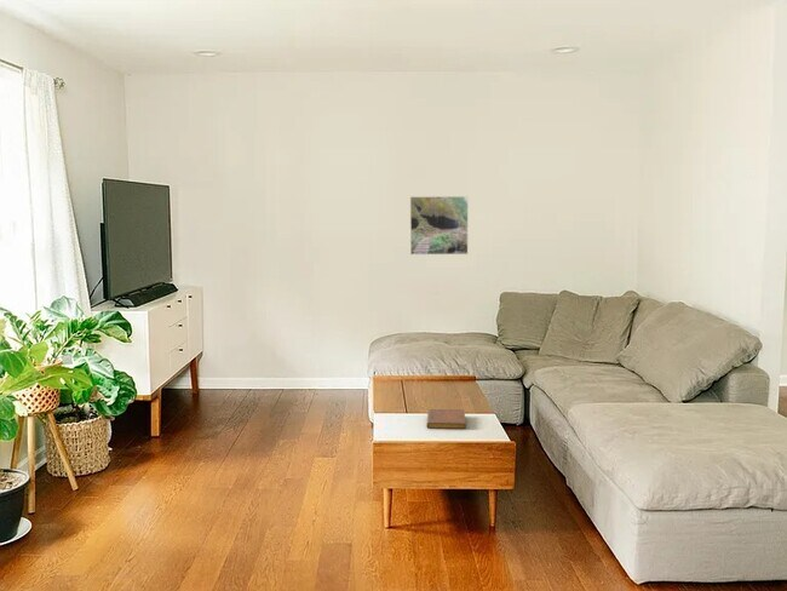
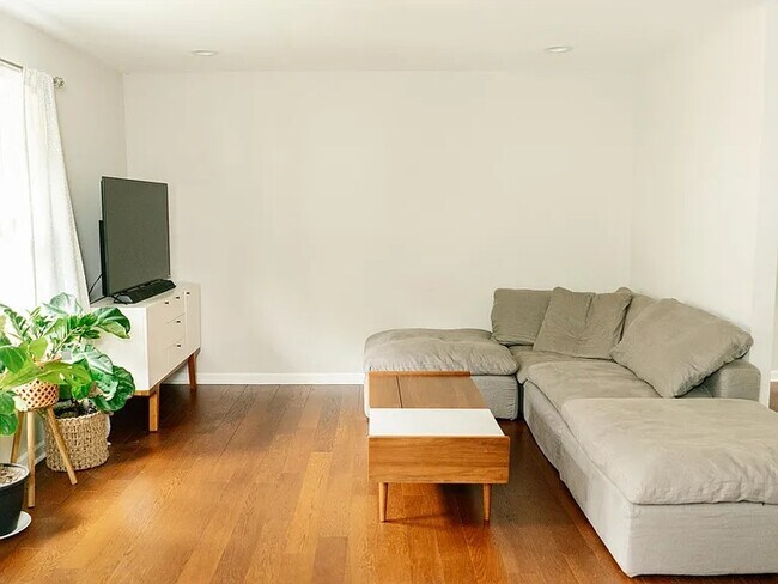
- notebook (446, 418)
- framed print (438, 225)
